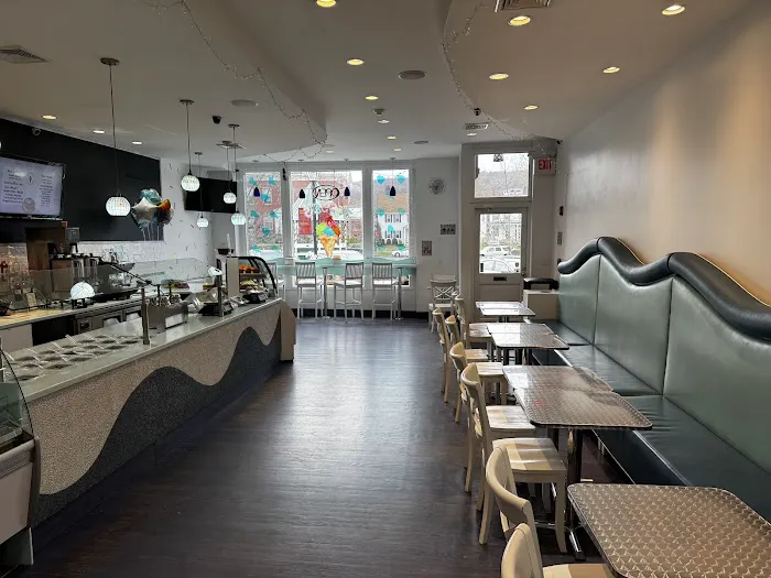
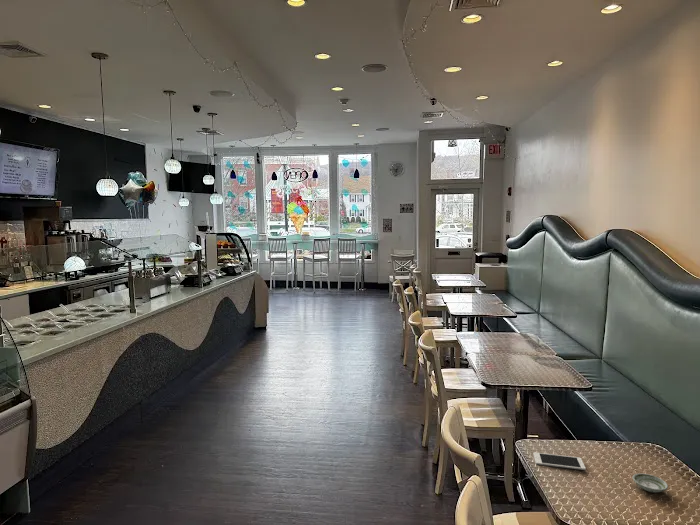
+ cell phone (558, 460)
+ saucer (649, 484)
